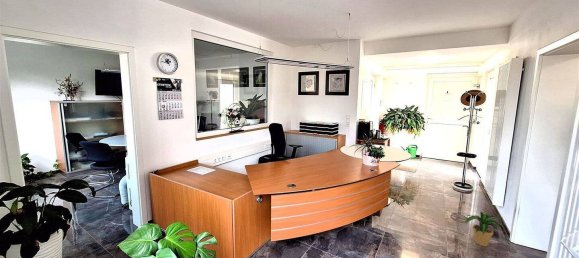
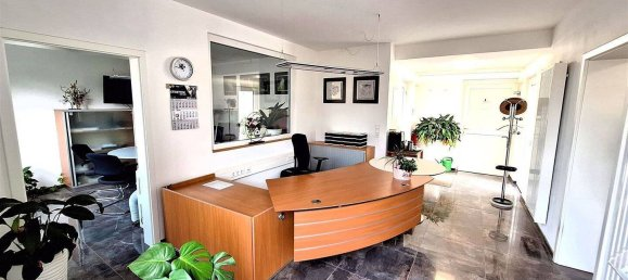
- potted plant (483, 229)
